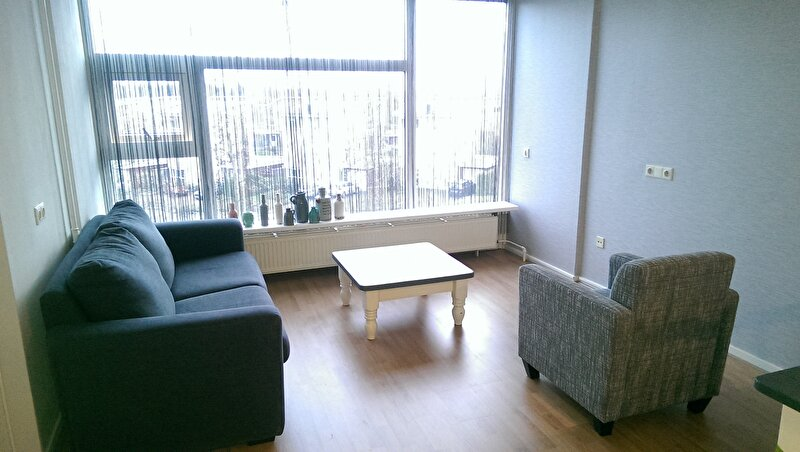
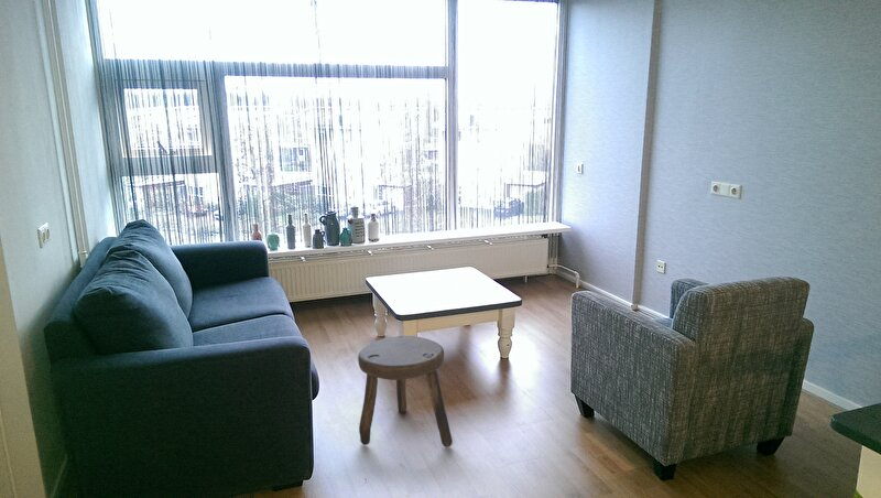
+ stool (405, 393)
